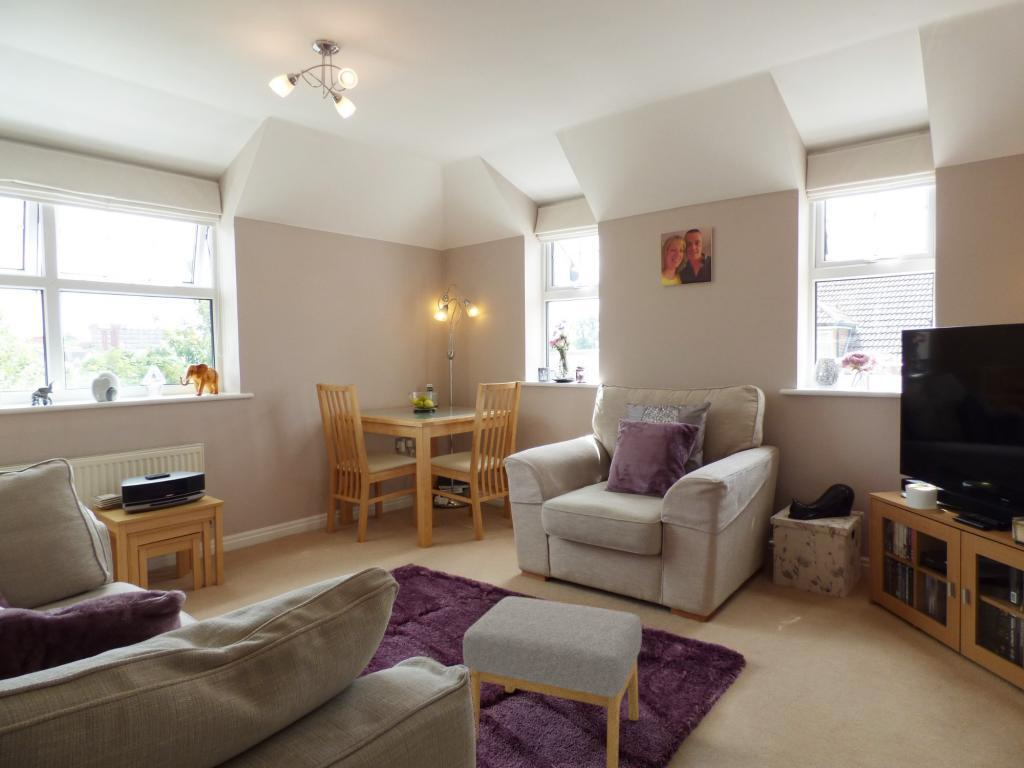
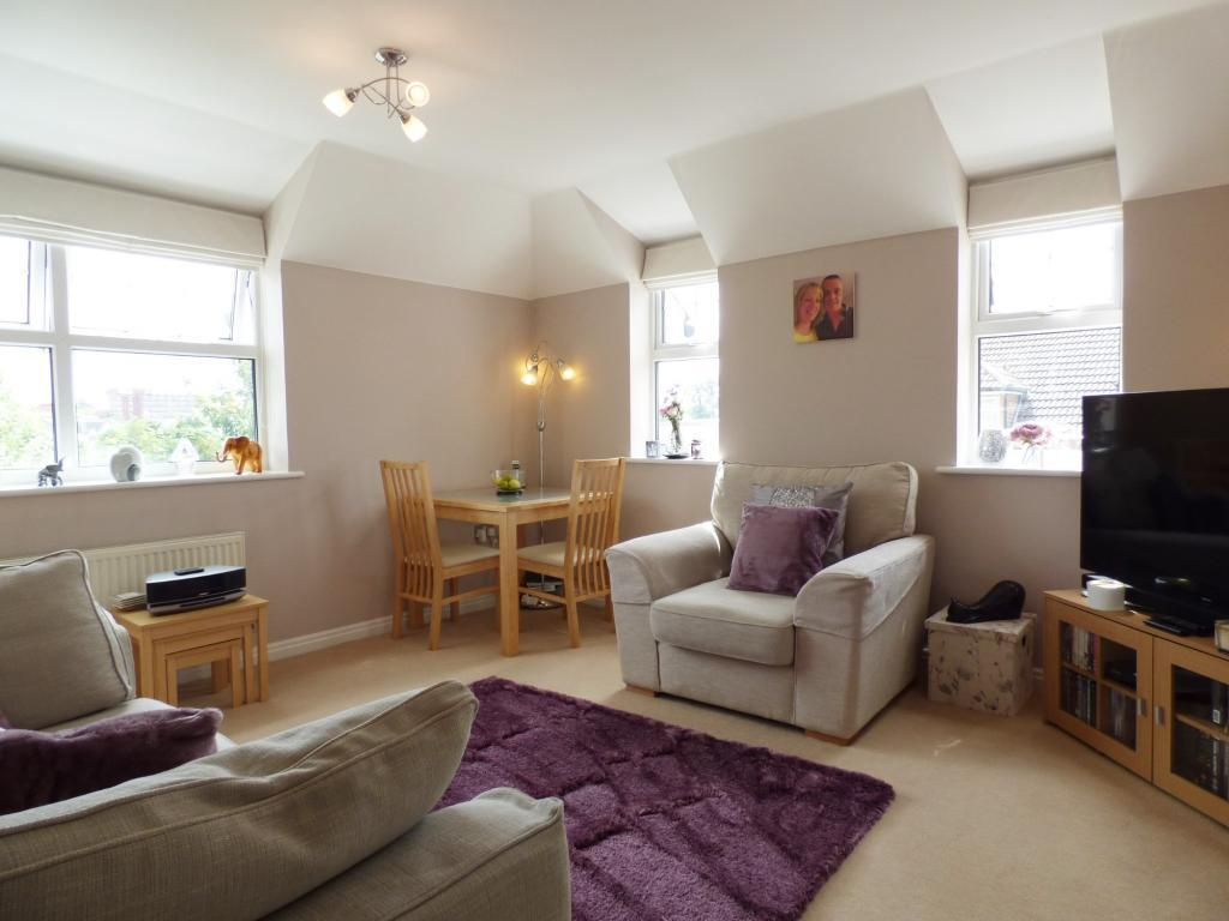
- footstool (554, 673)
